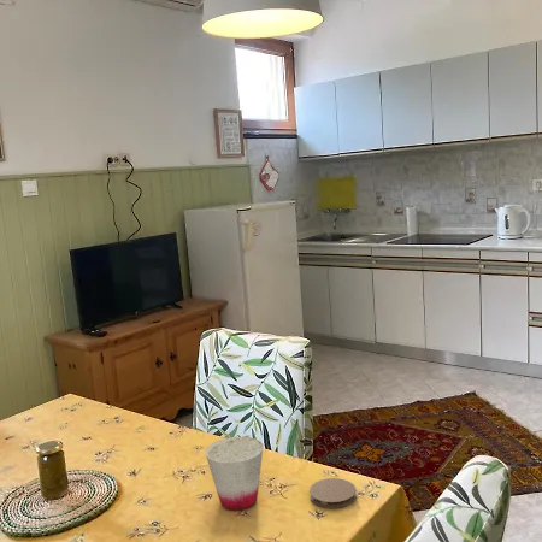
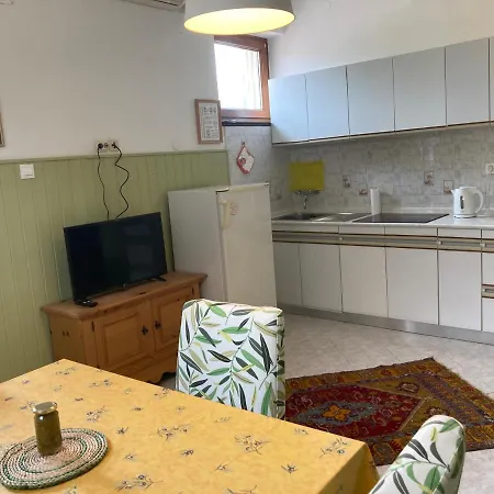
- cup (236, 475)
- coaster (332, 493)
